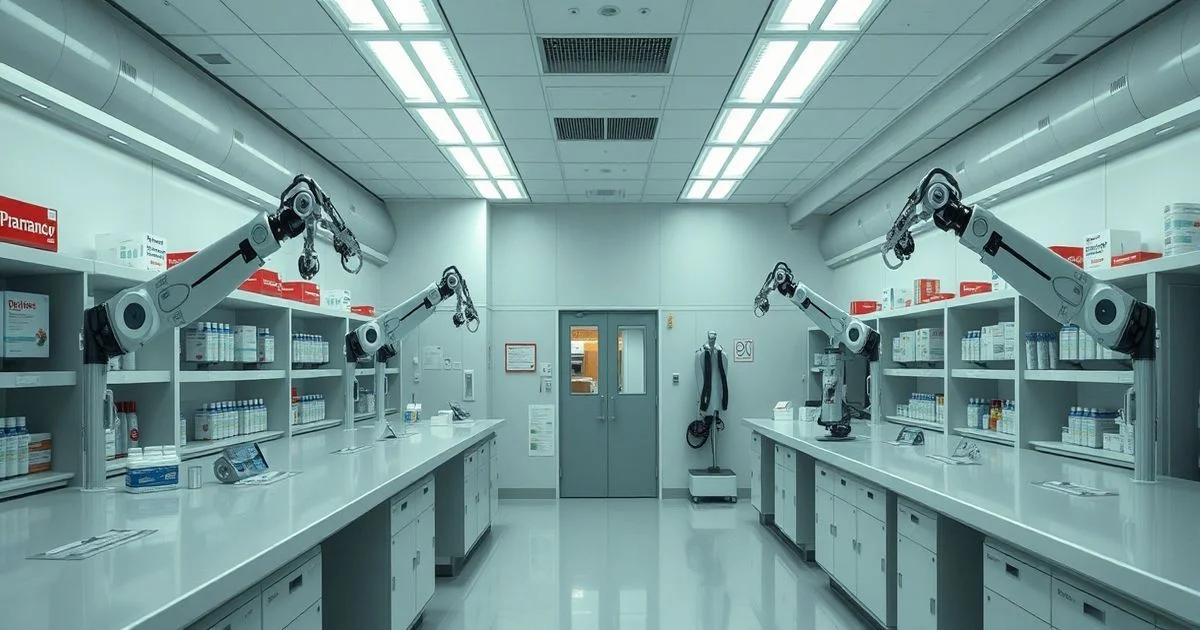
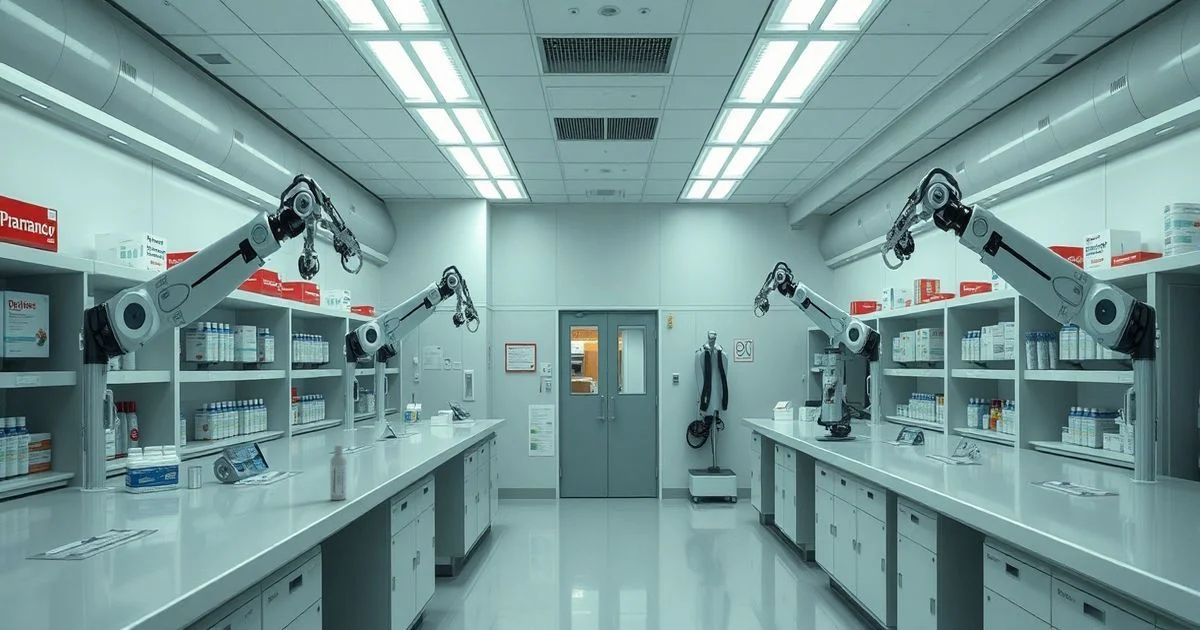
+ bottle (338, 471)
